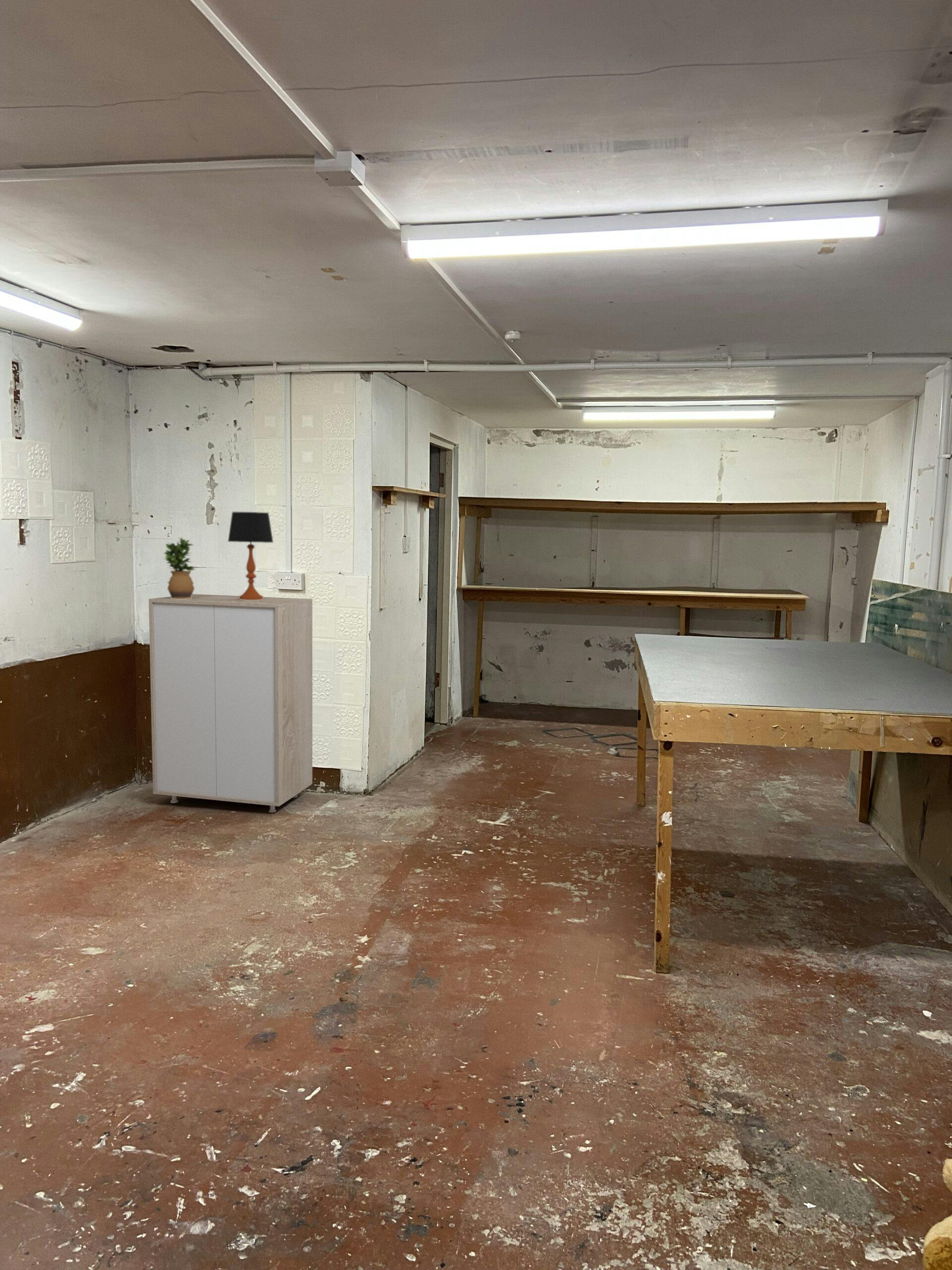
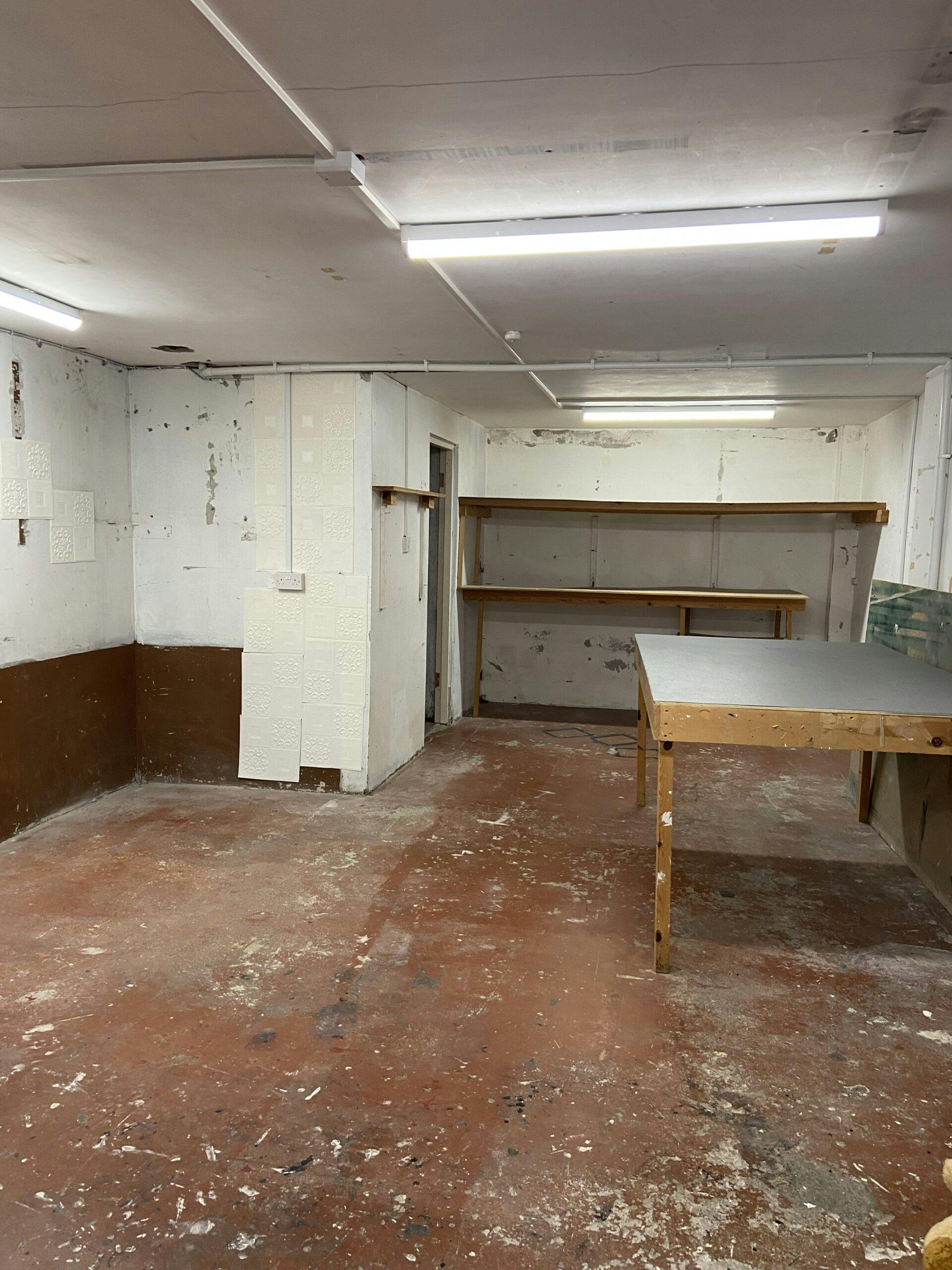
- storage cabinet (235, 700)
- table lamp (250, 556)
- potted plant (177, 567)
